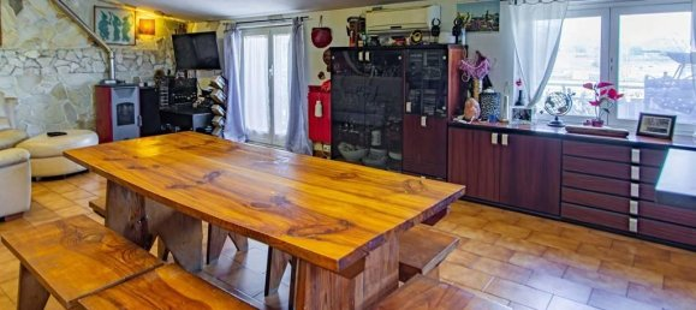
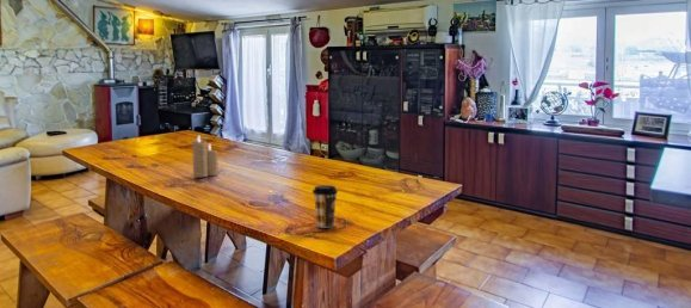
+ coffee cup (325, 205)
+ candle (205, 155)
